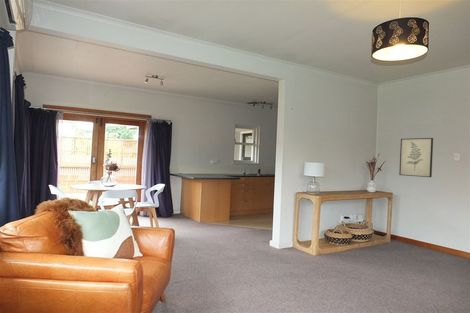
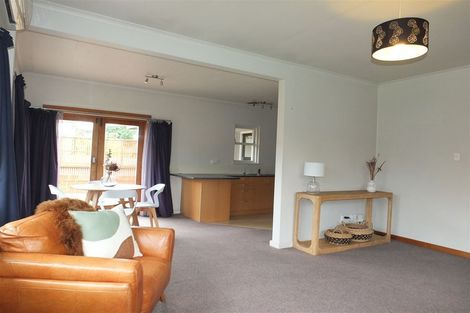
- wall art (415, 157)
